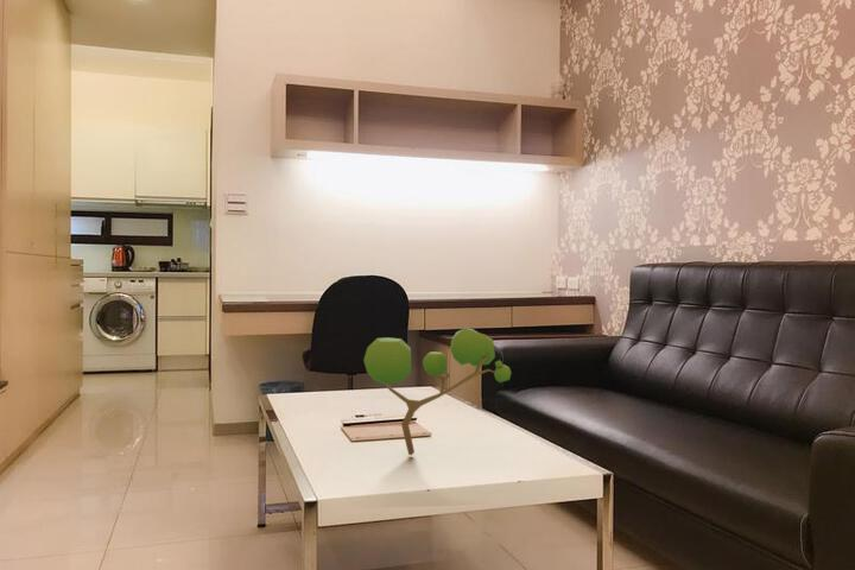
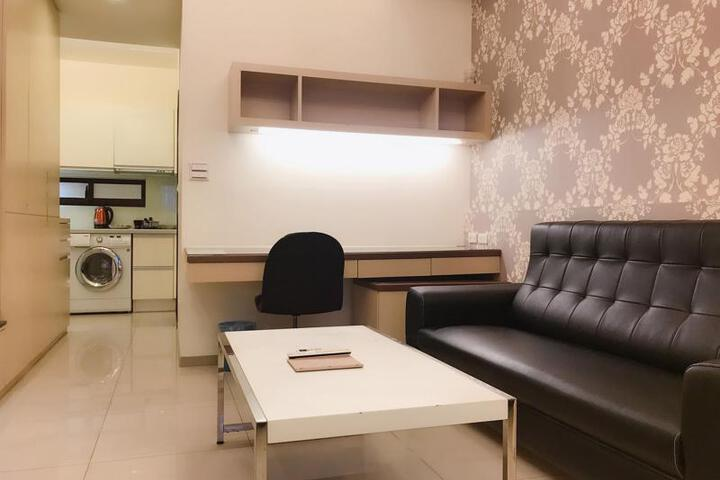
- tree (436, 394)
